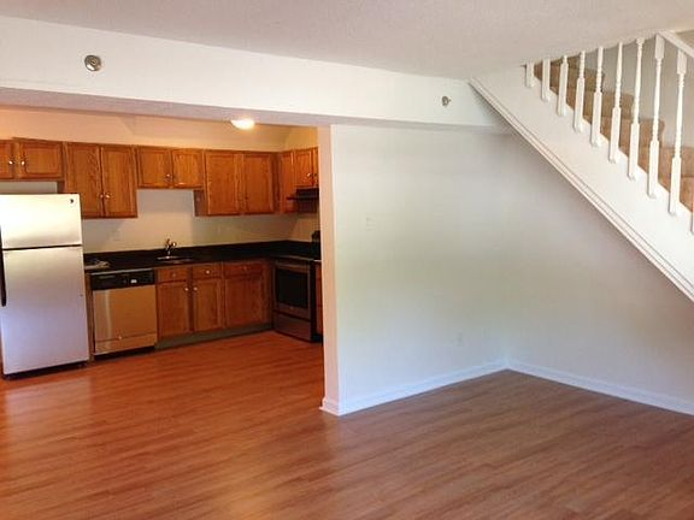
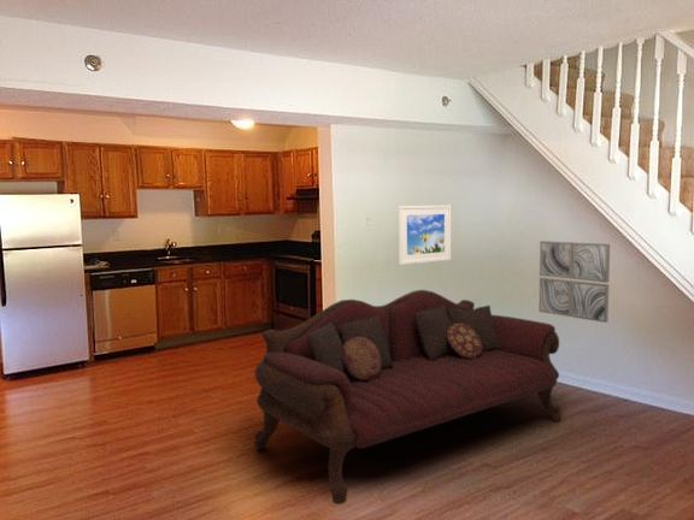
+ sofa (418, 368)
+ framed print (425, 234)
+ wall art (572, 278)
